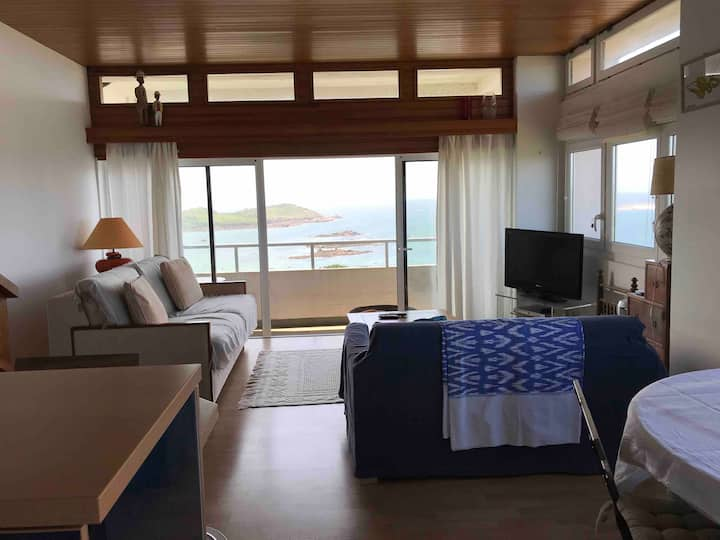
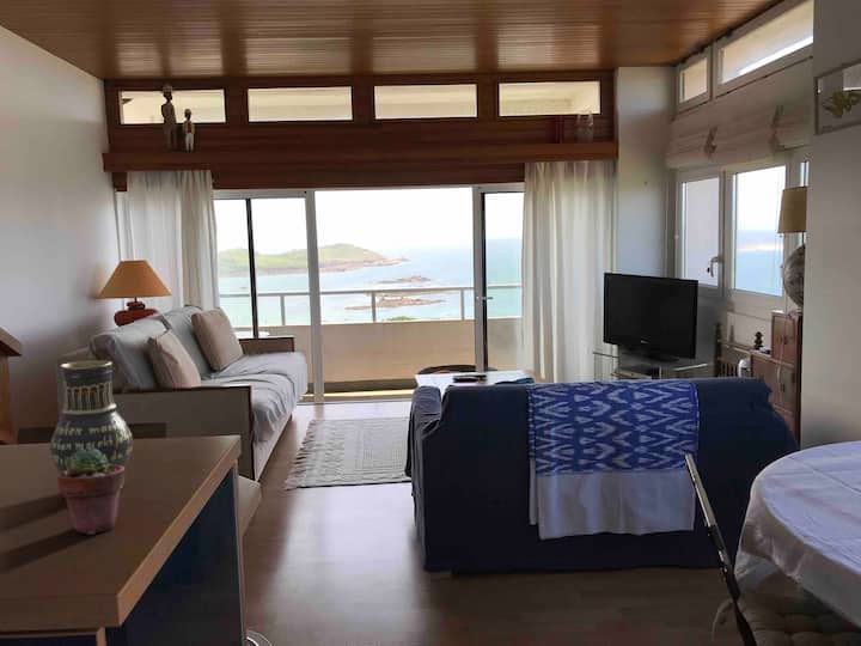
+ vase (91, 426)
+ potted succulent (92, 487)
